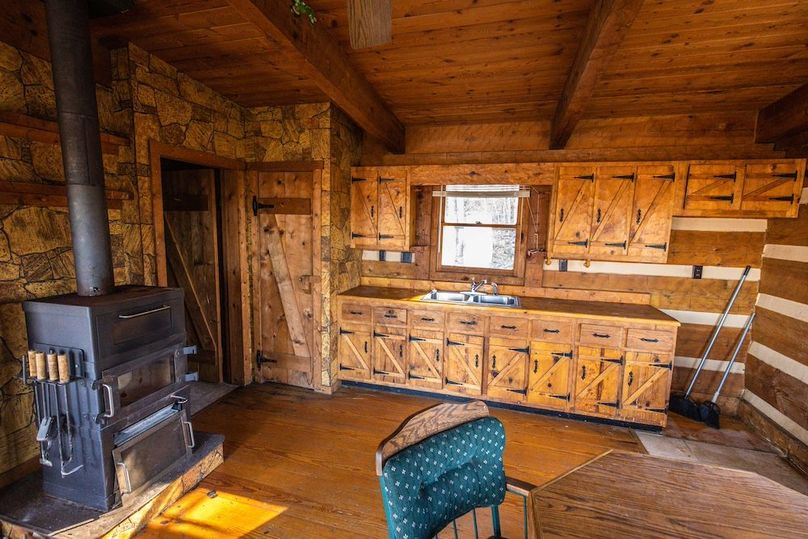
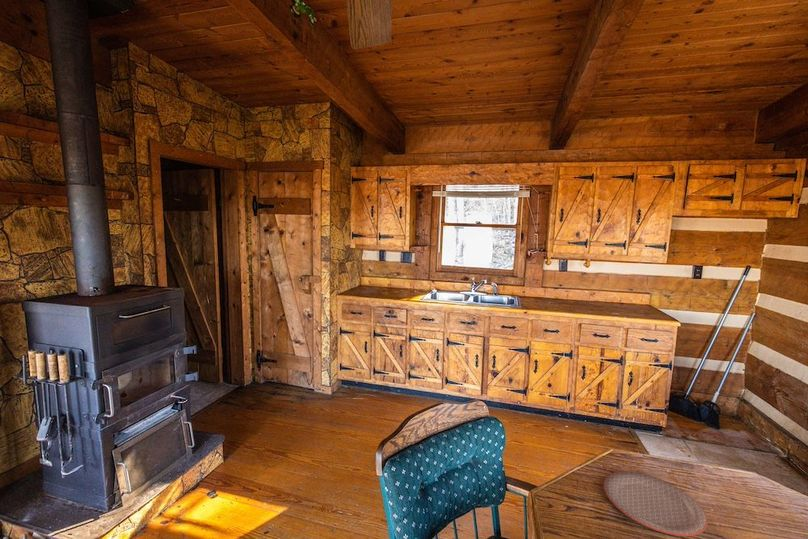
+ plate (651, 502)
